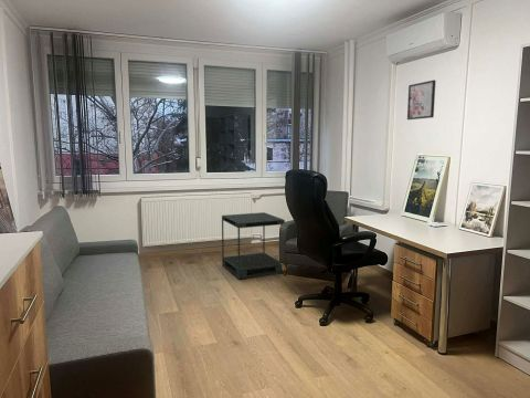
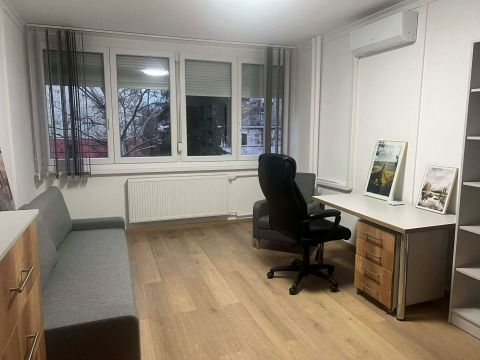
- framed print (421, 101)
- side table (253, 253)
